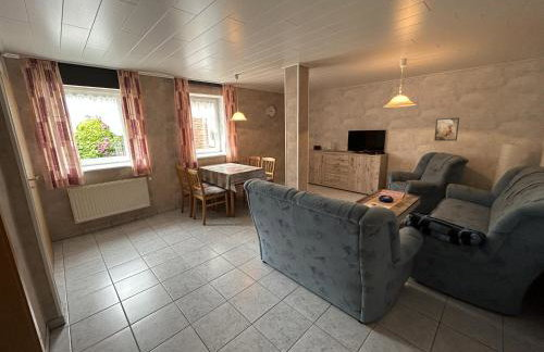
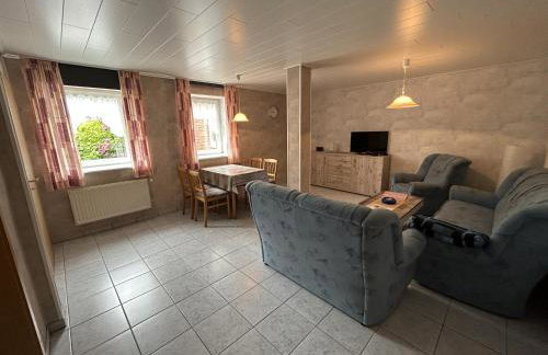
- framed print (446, 129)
